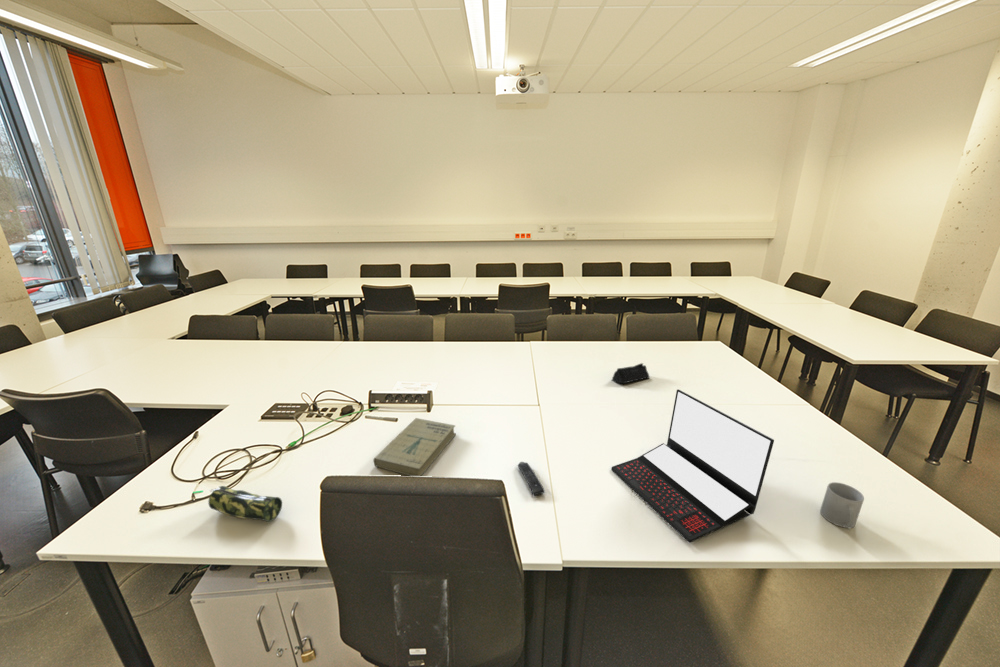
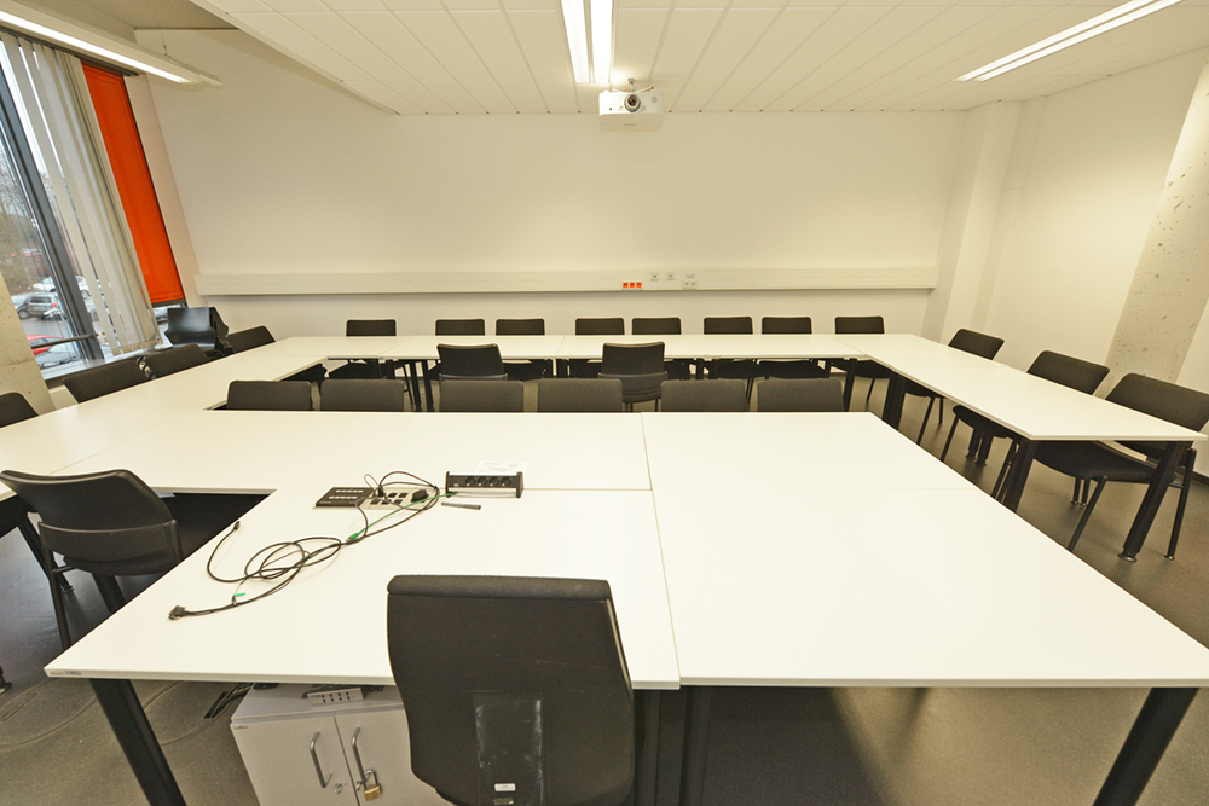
- pencil case (244, 503)
- laptop (683, 456)
- remote control (529, 476)
- mug (843, 508)
- book (417, 445)
- speaker (631, 373)
